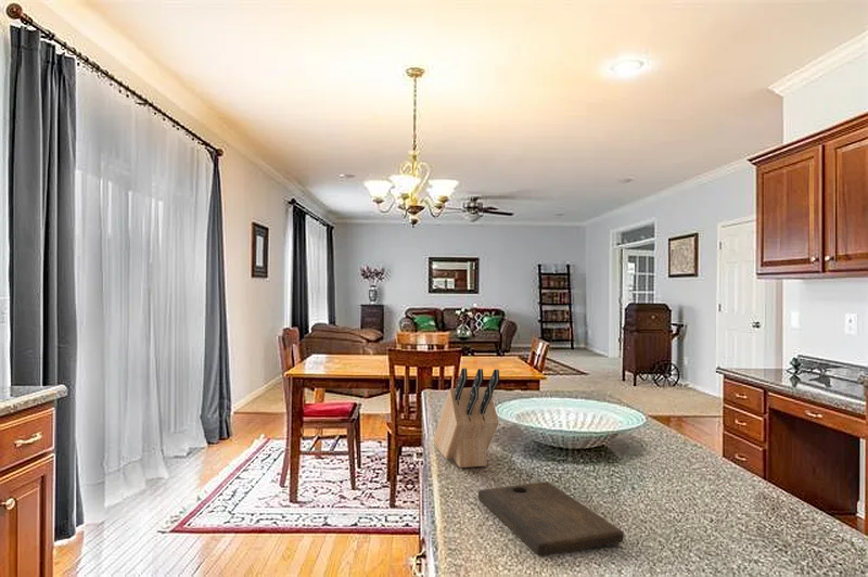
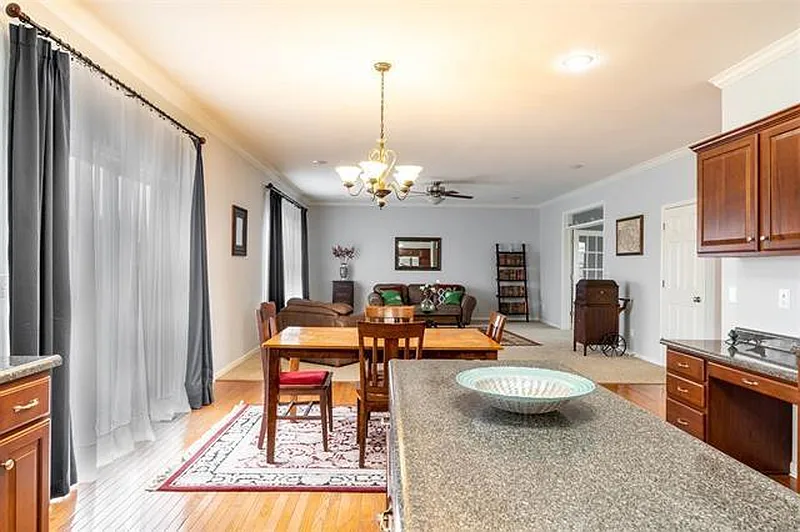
- knife block (465, 409)
- cutting board (544, 513)
